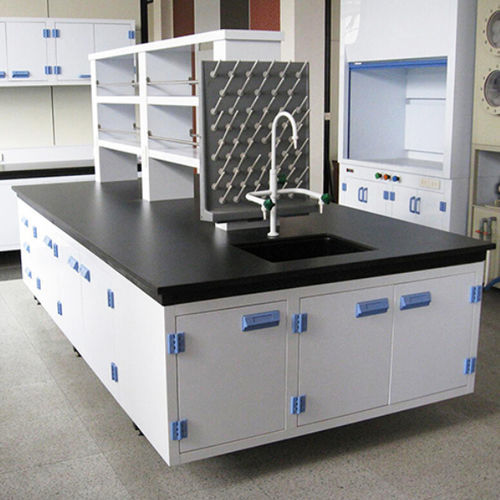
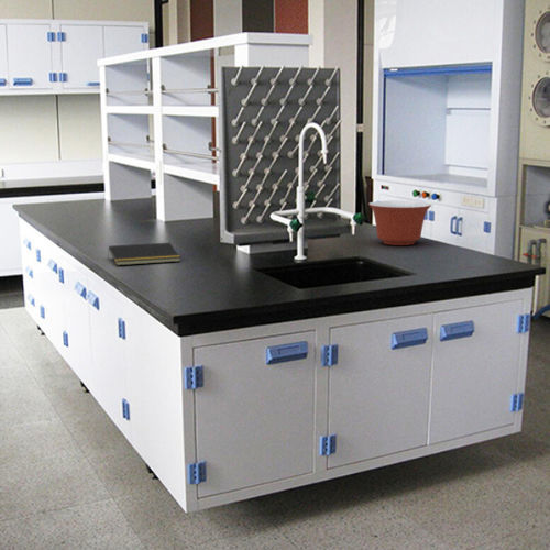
+ mixing bowl (399, 223)
+ notepad (144, 253)
